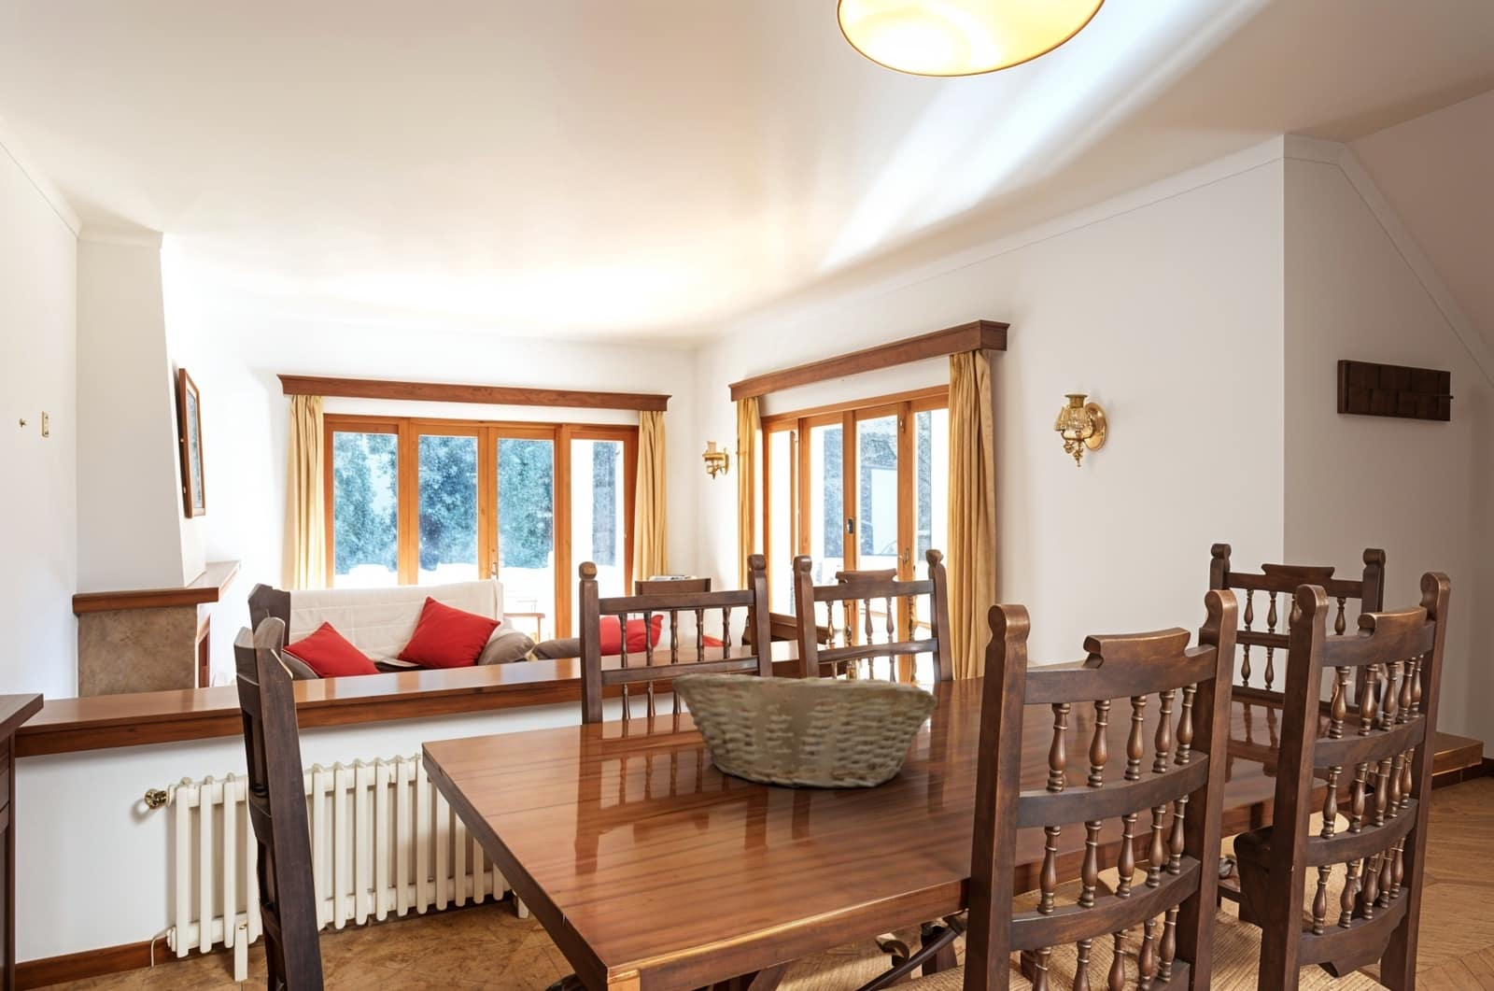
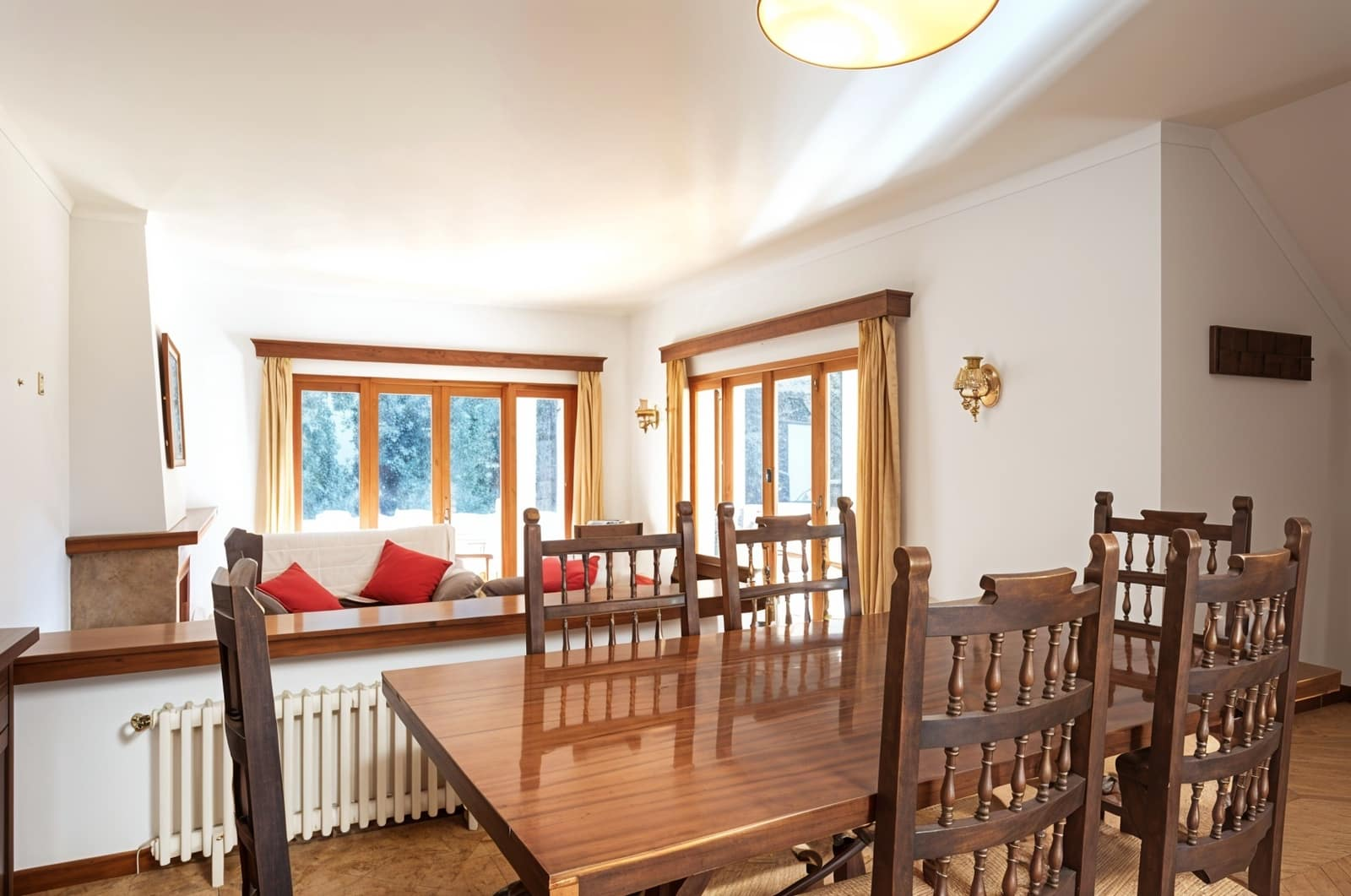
- fruit basket (801, 713)
